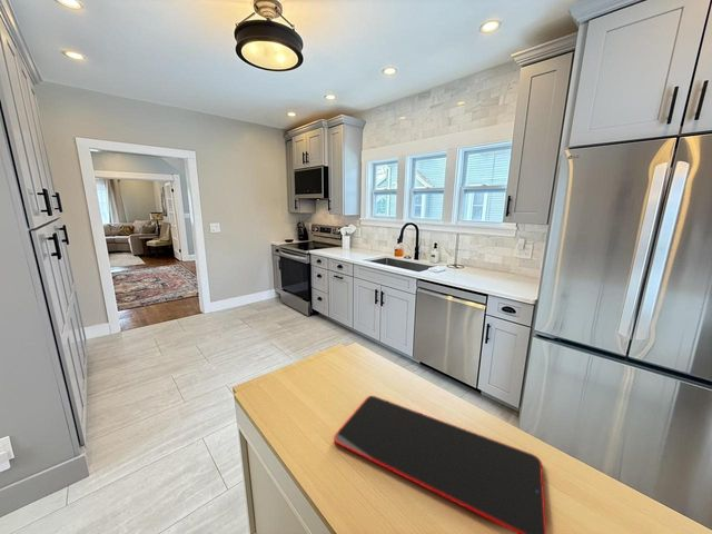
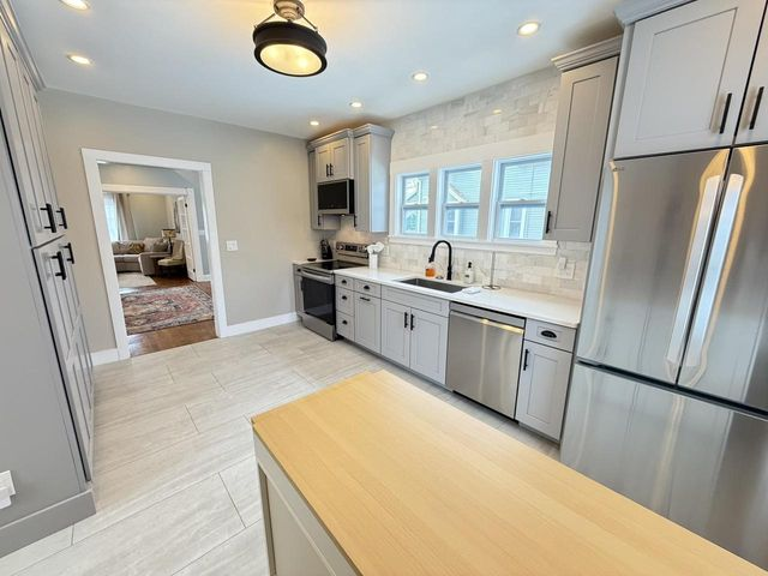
- cutting board (432, 449)
